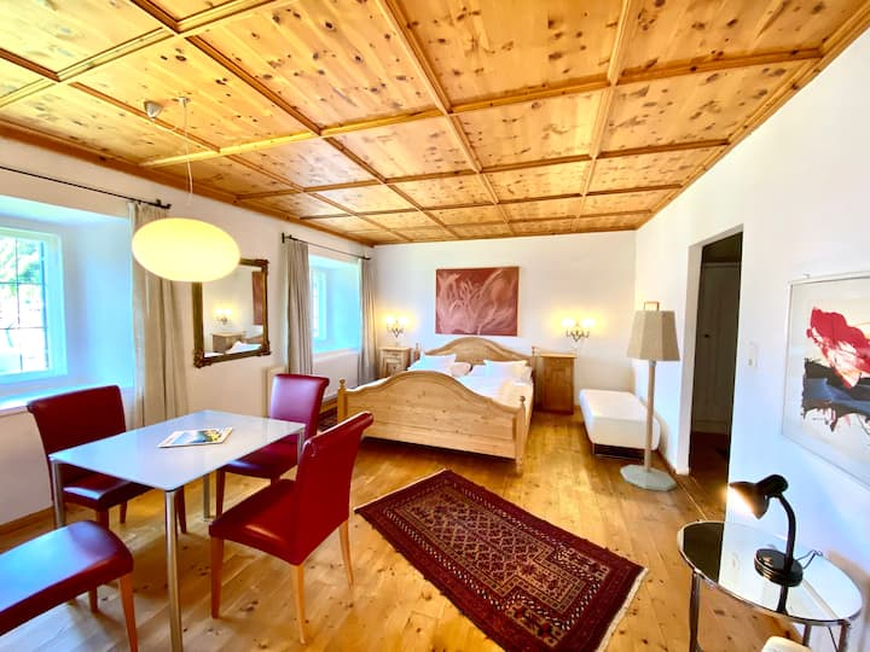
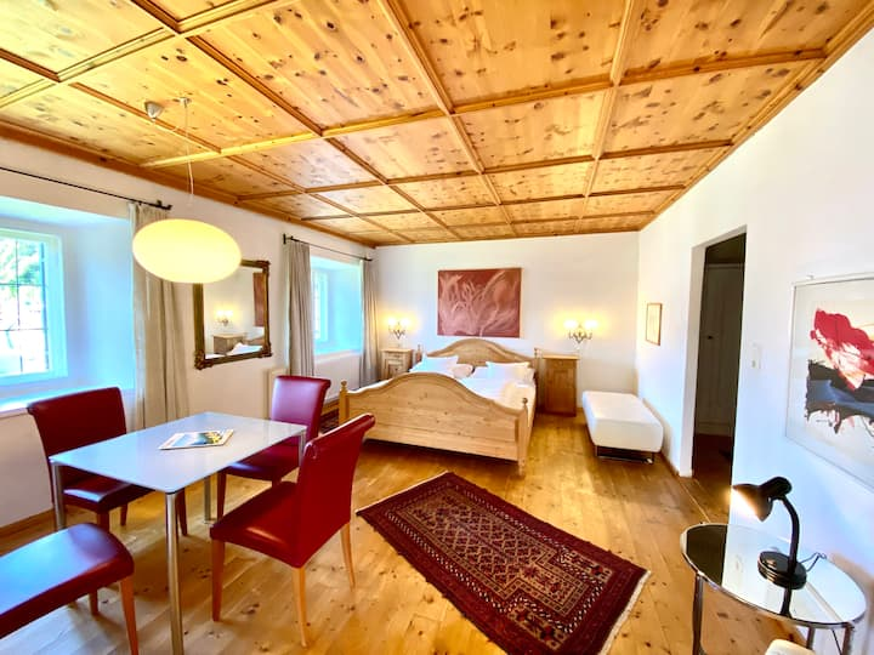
- floor lamp (650, 395)
